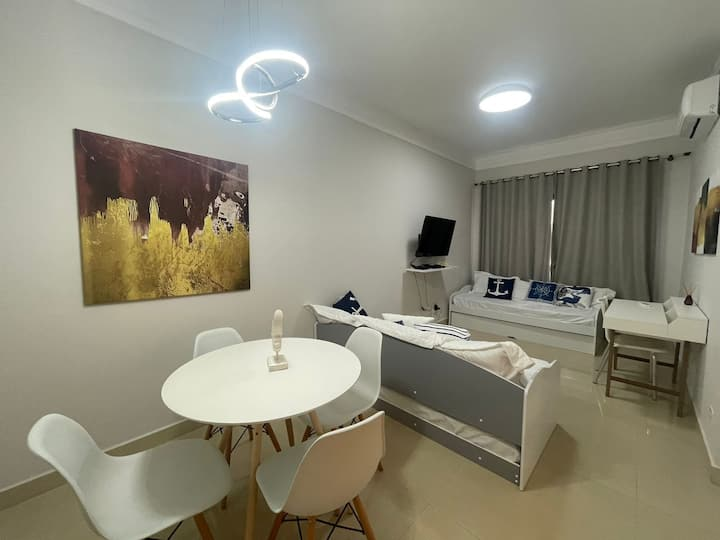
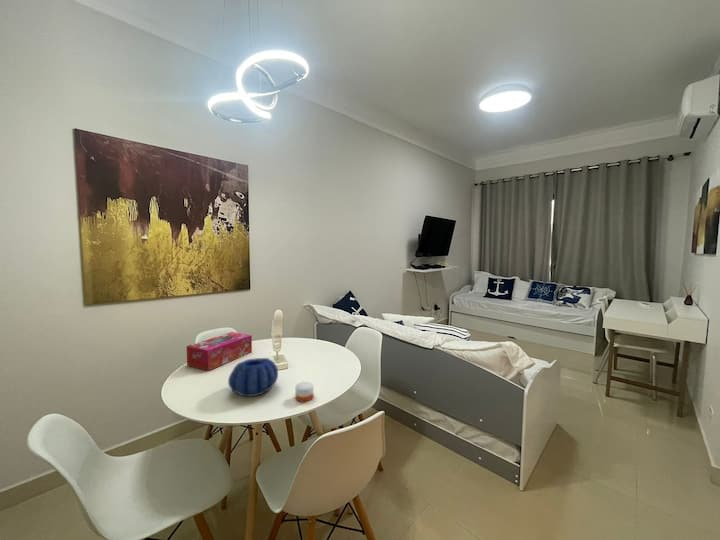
+ decorative bowl (254, 375)
+ candle (304, 385)
+ tissue box (221, 349)
